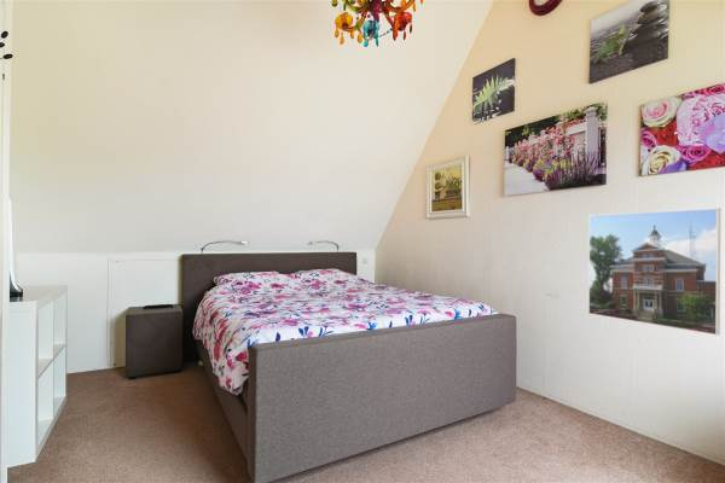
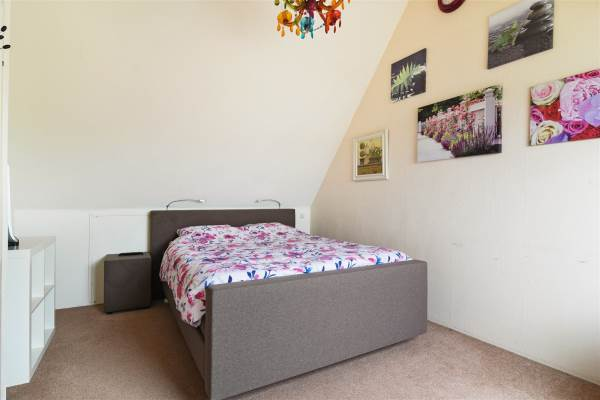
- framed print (645, 267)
